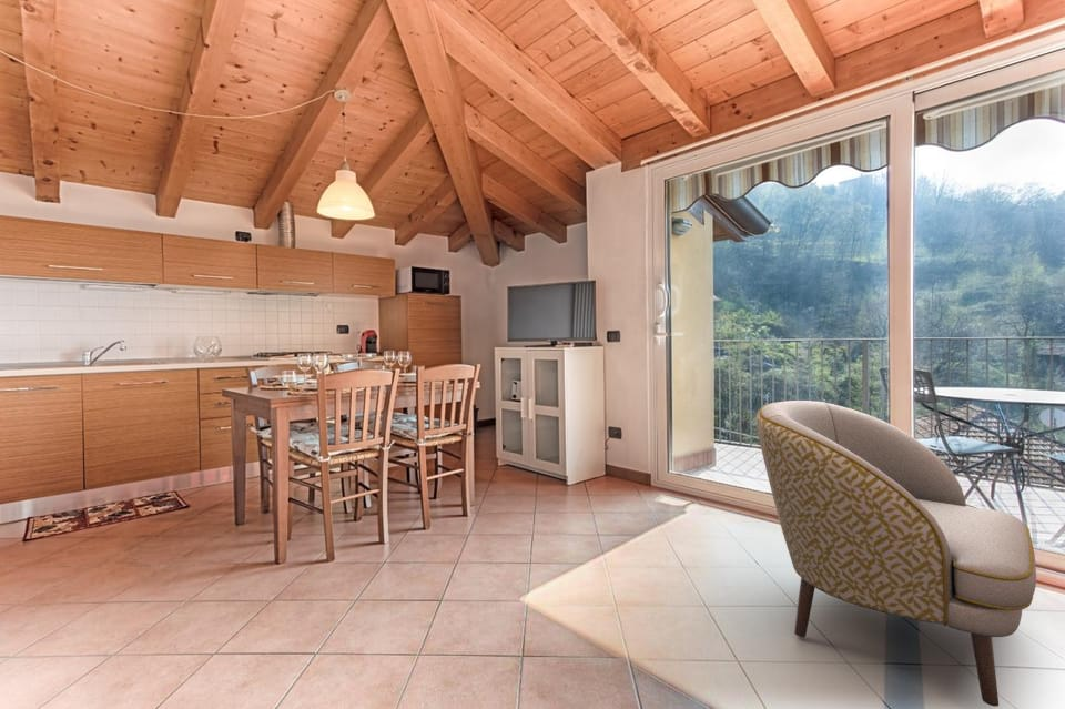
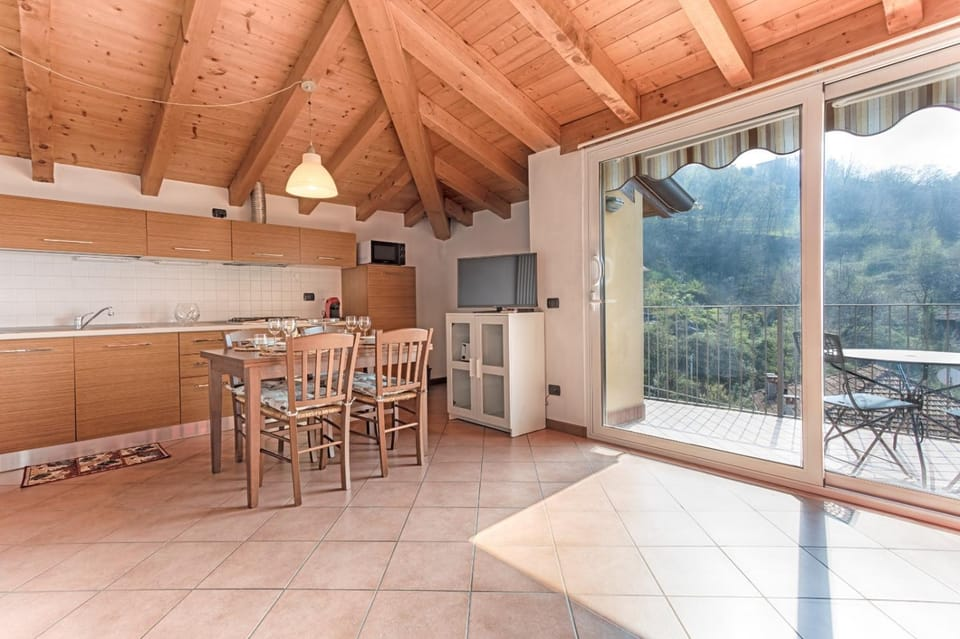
- armchair (879, 515)
